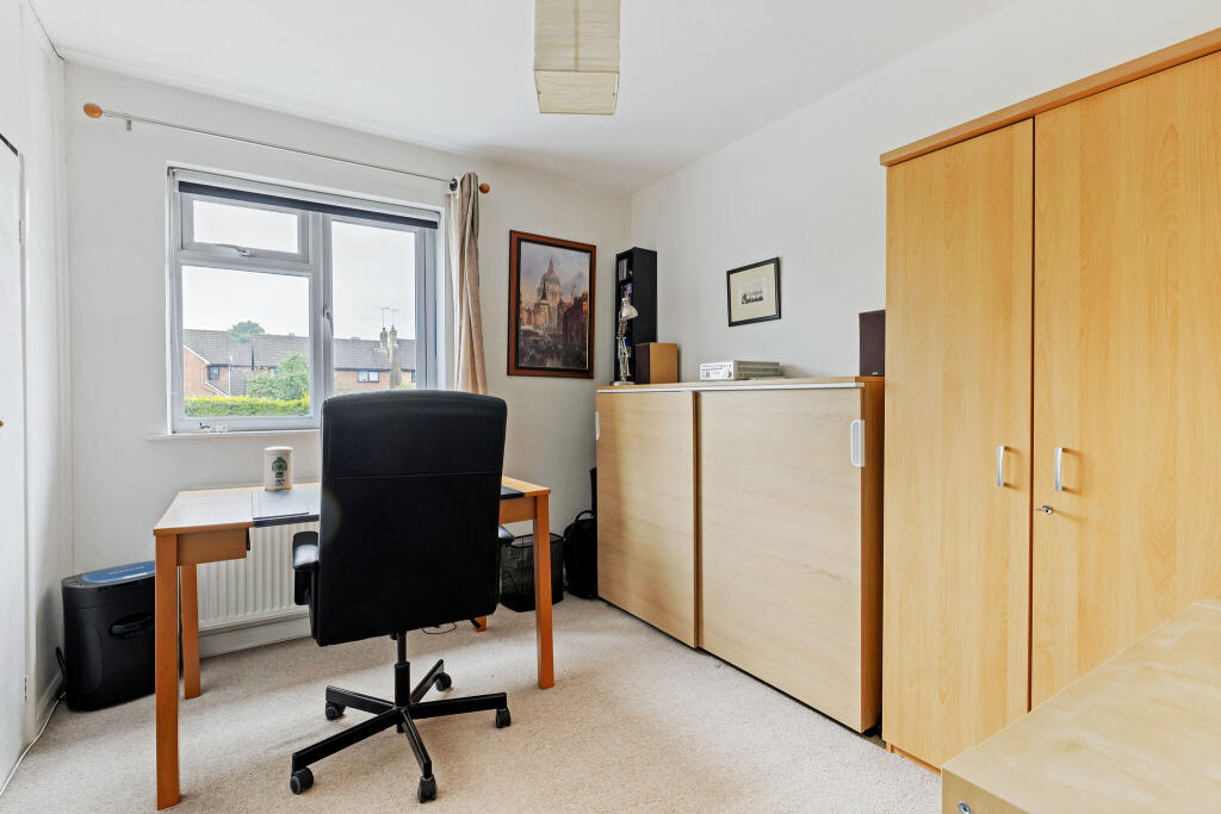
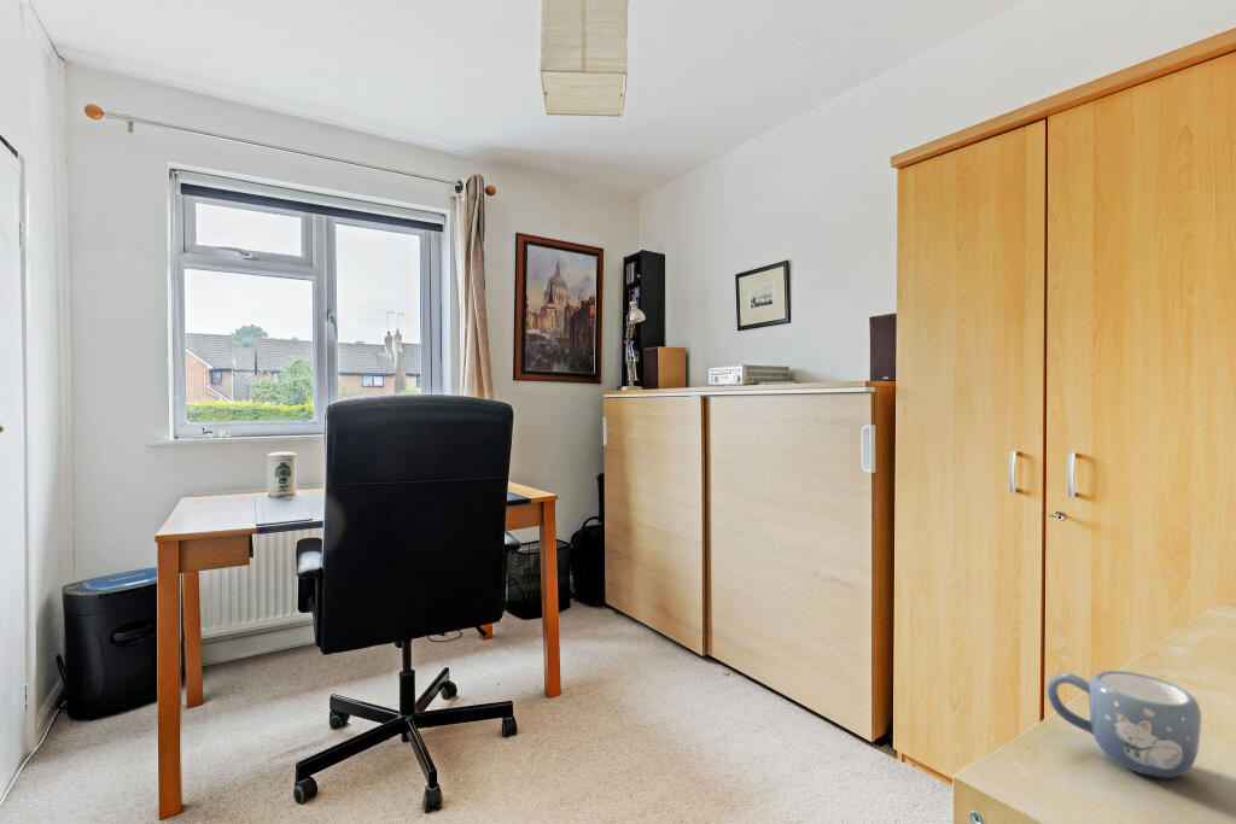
+ mug (1118, 718)
